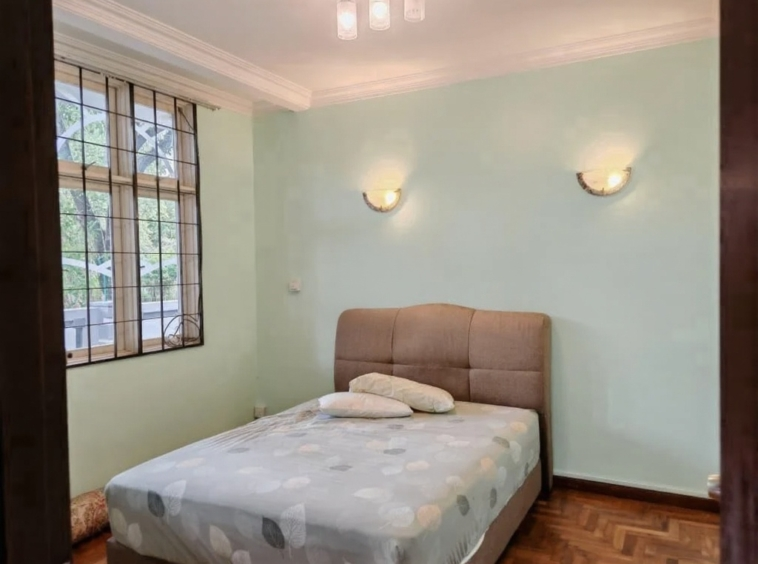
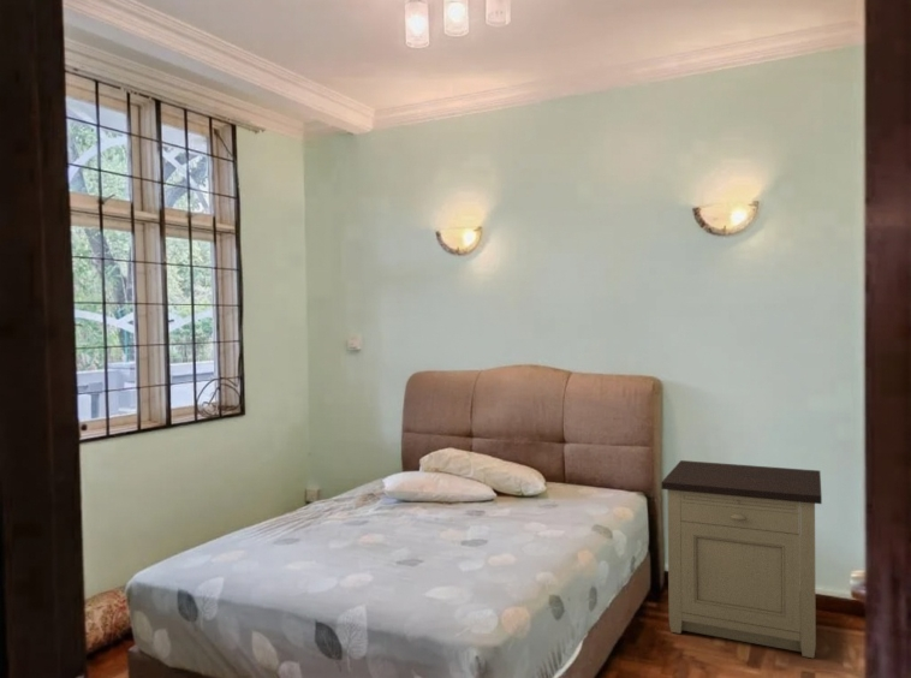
+ nightstand (743, 549)
